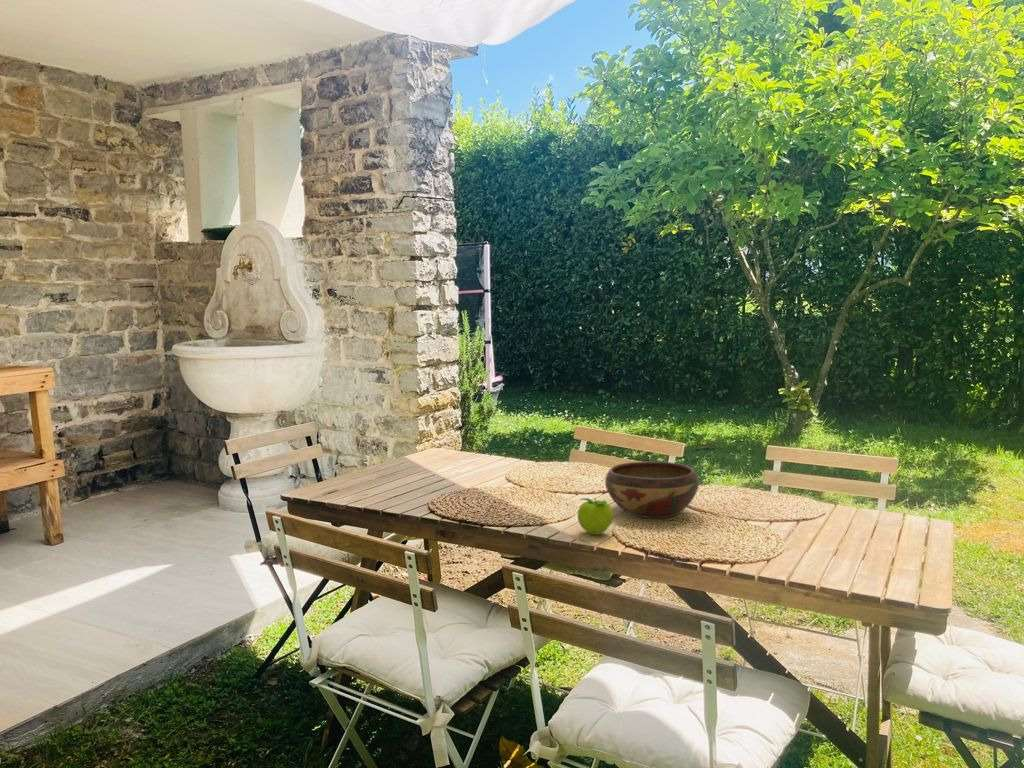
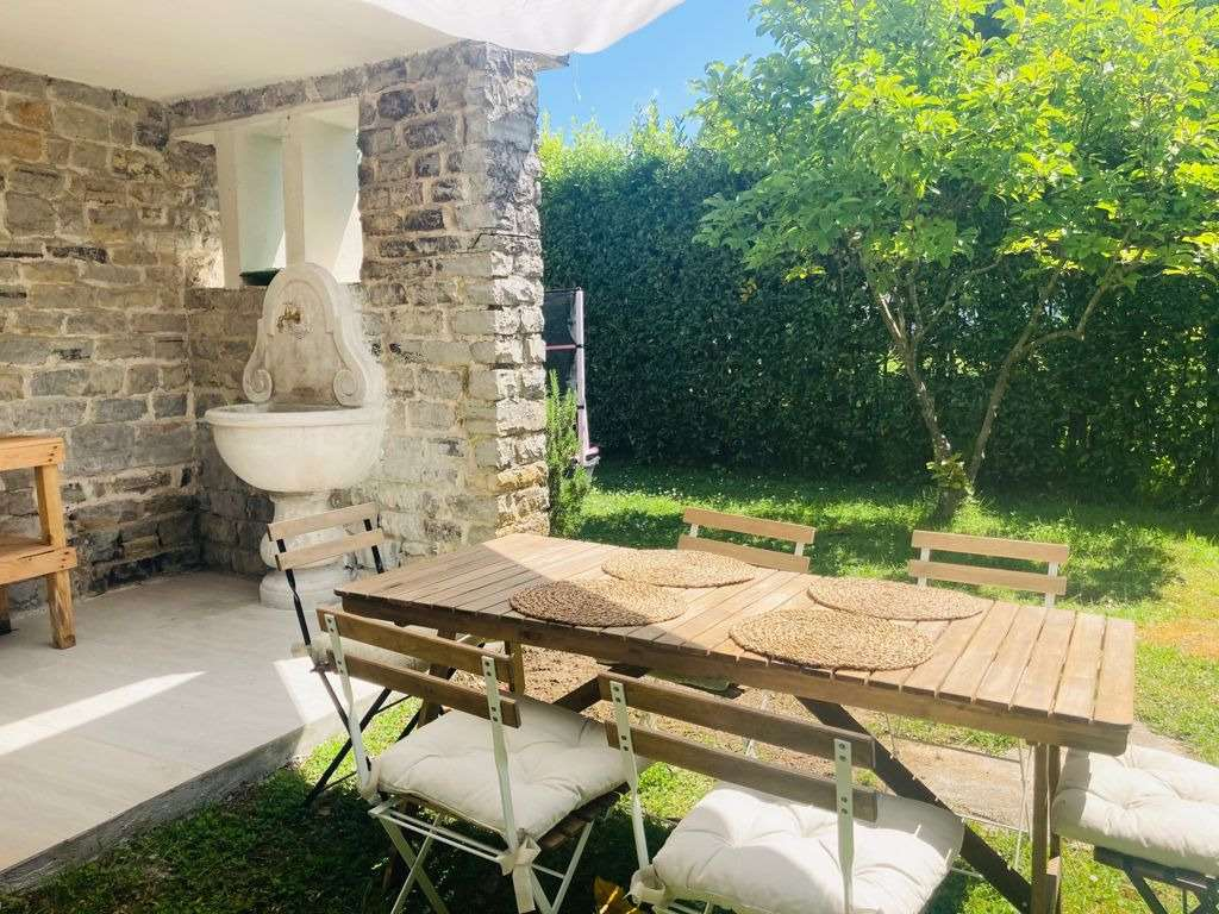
- decorative bowl (651, 490)
- fruit (595, 515)
